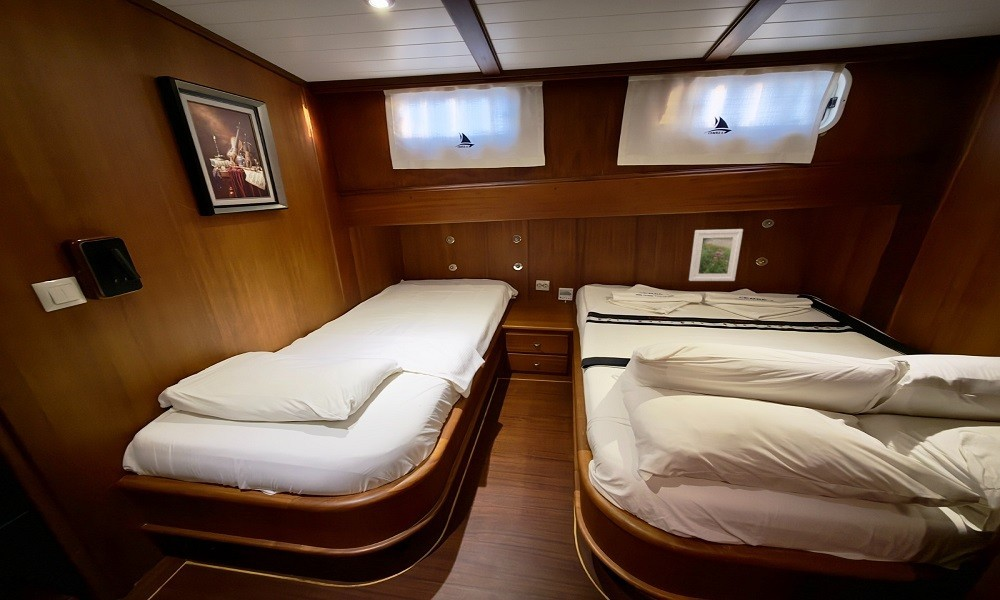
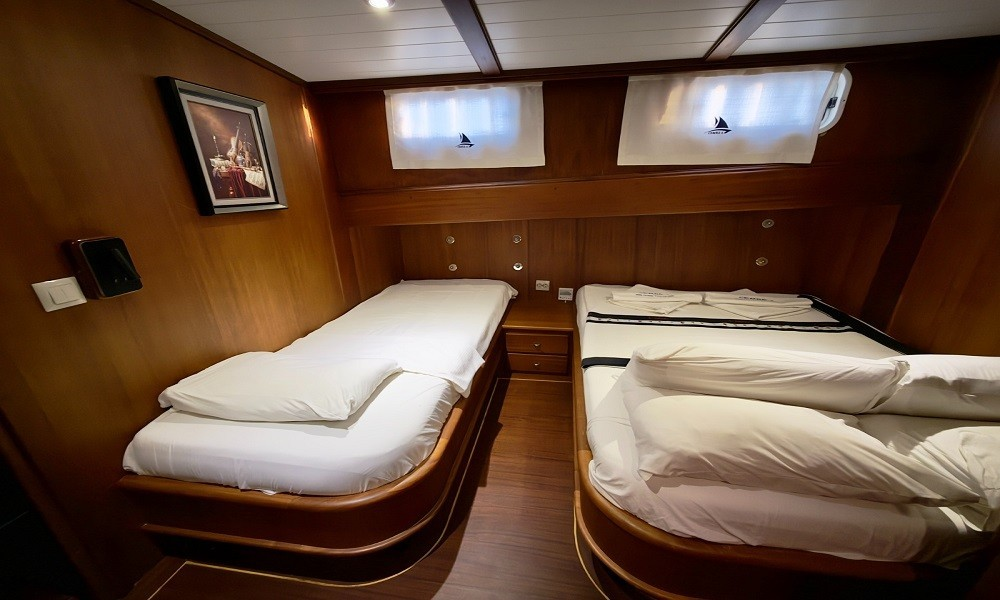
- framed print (714, 255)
